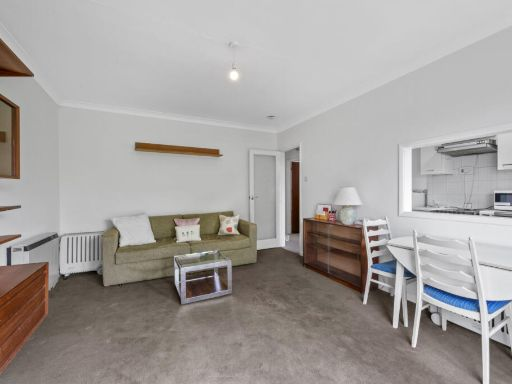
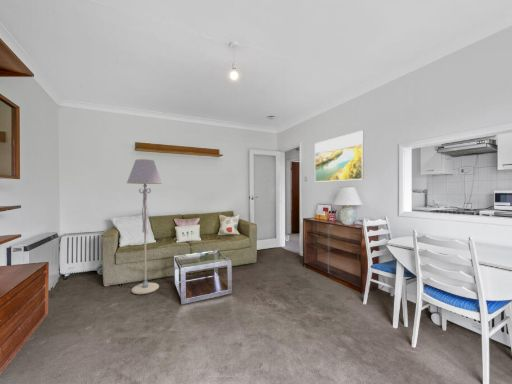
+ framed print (336, 159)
+ floor lamp (145, 224)
